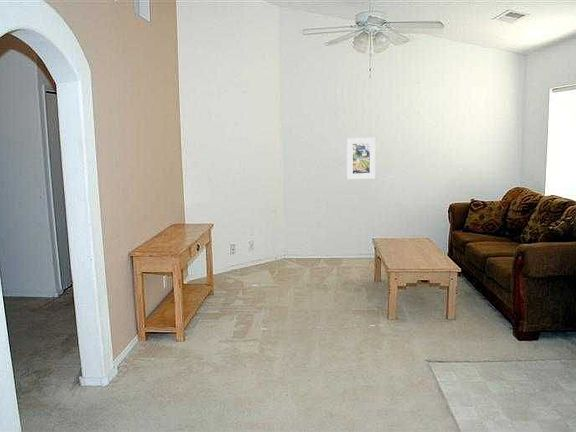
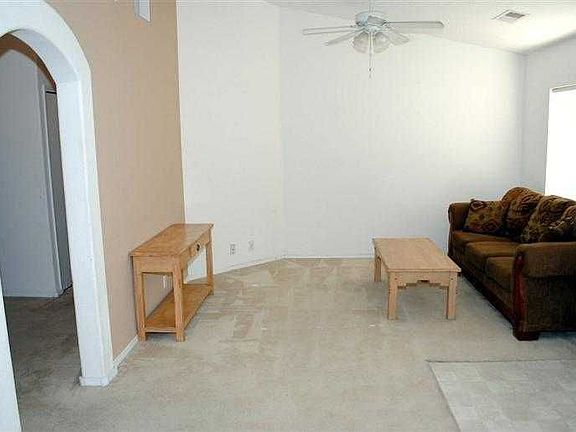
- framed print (361, 158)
